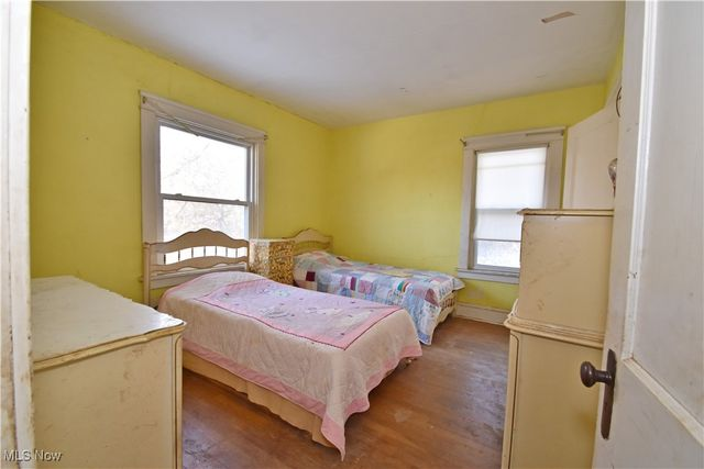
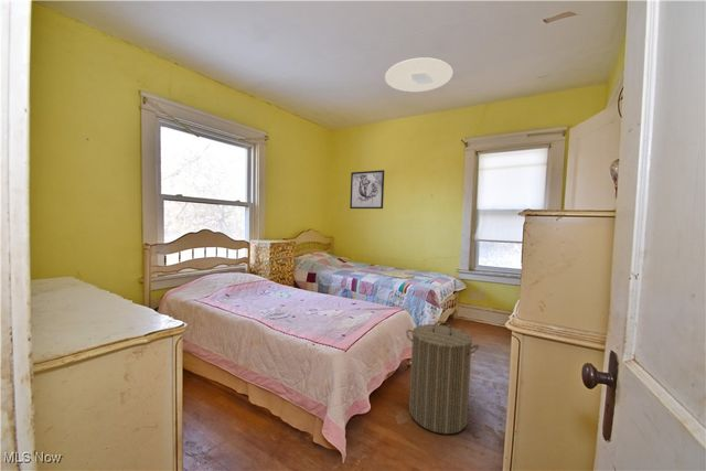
+ ceiling light (418, 73)
+ wall art (366, 190)
+ laundry hamper (439, 367)
